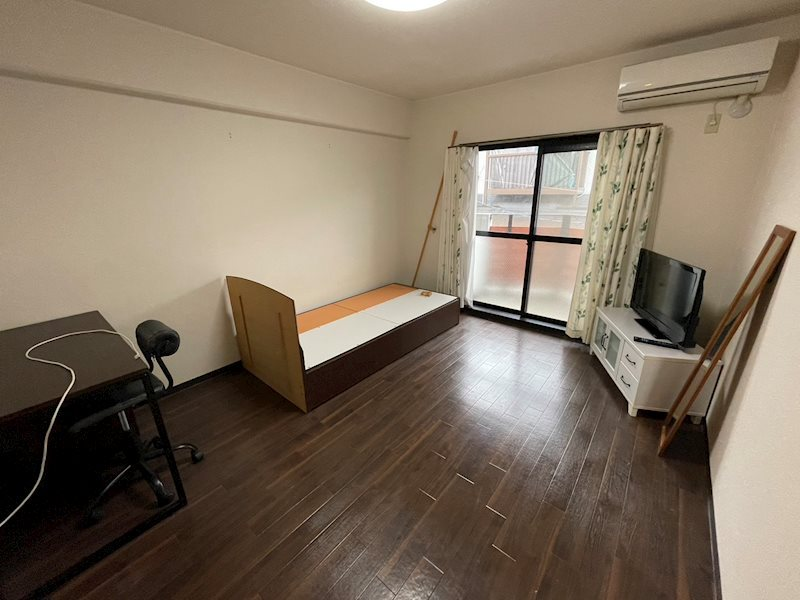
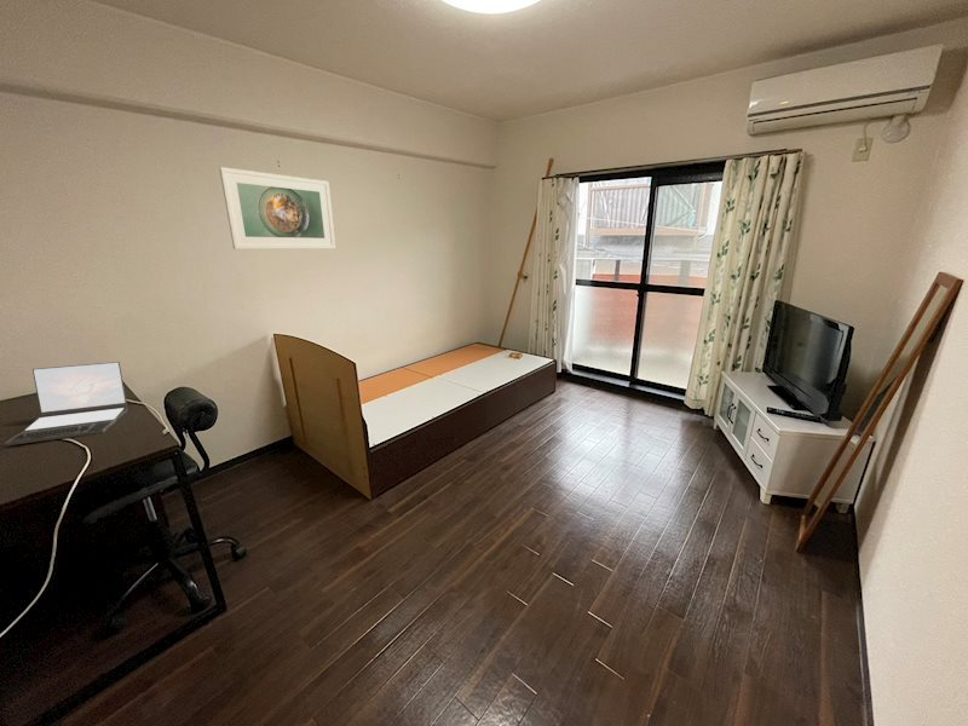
+ laptop (67, 399)
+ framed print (284, 213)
